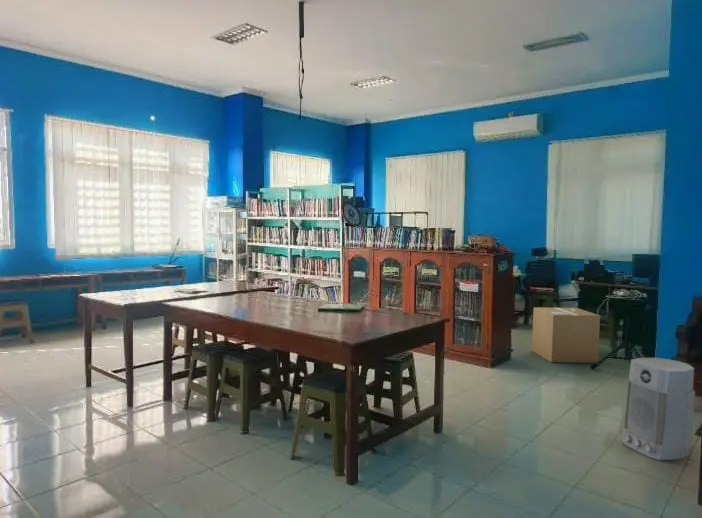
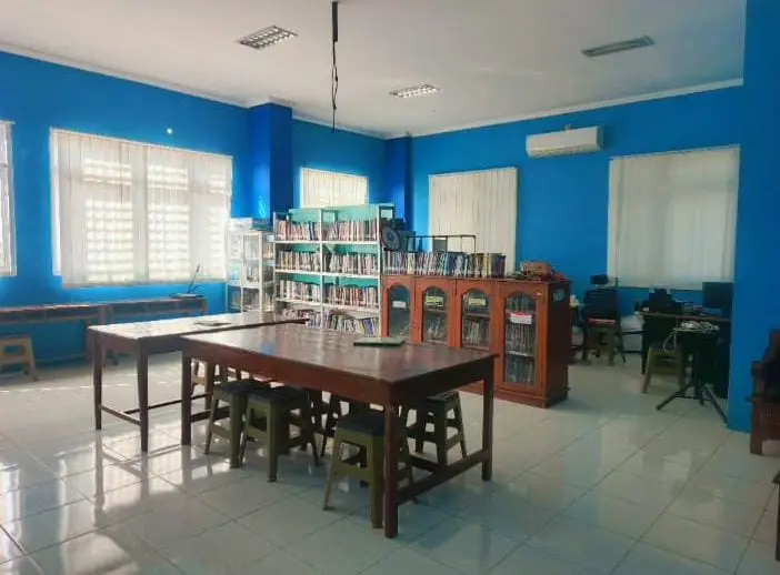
- air purifier (660, 406)
- cardboard box (564, 333)
